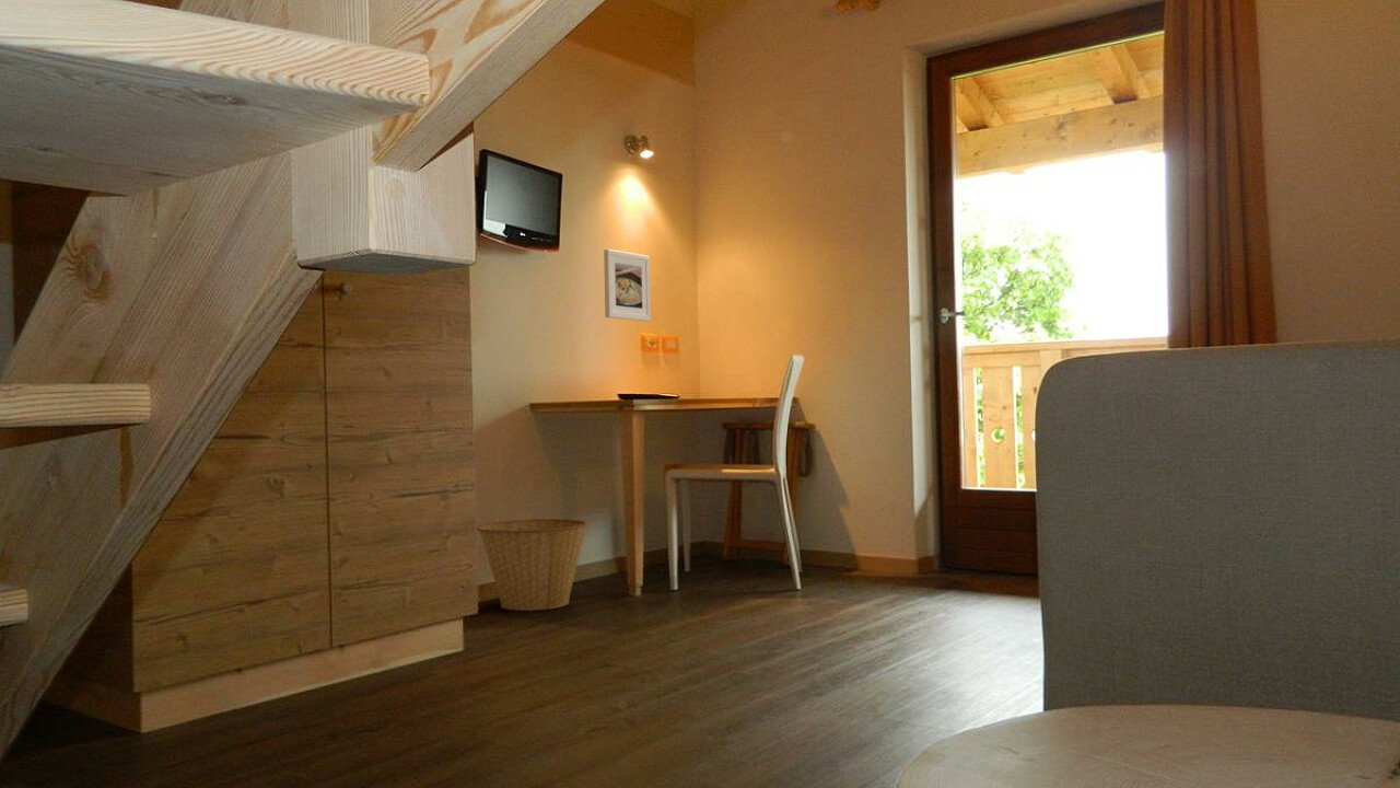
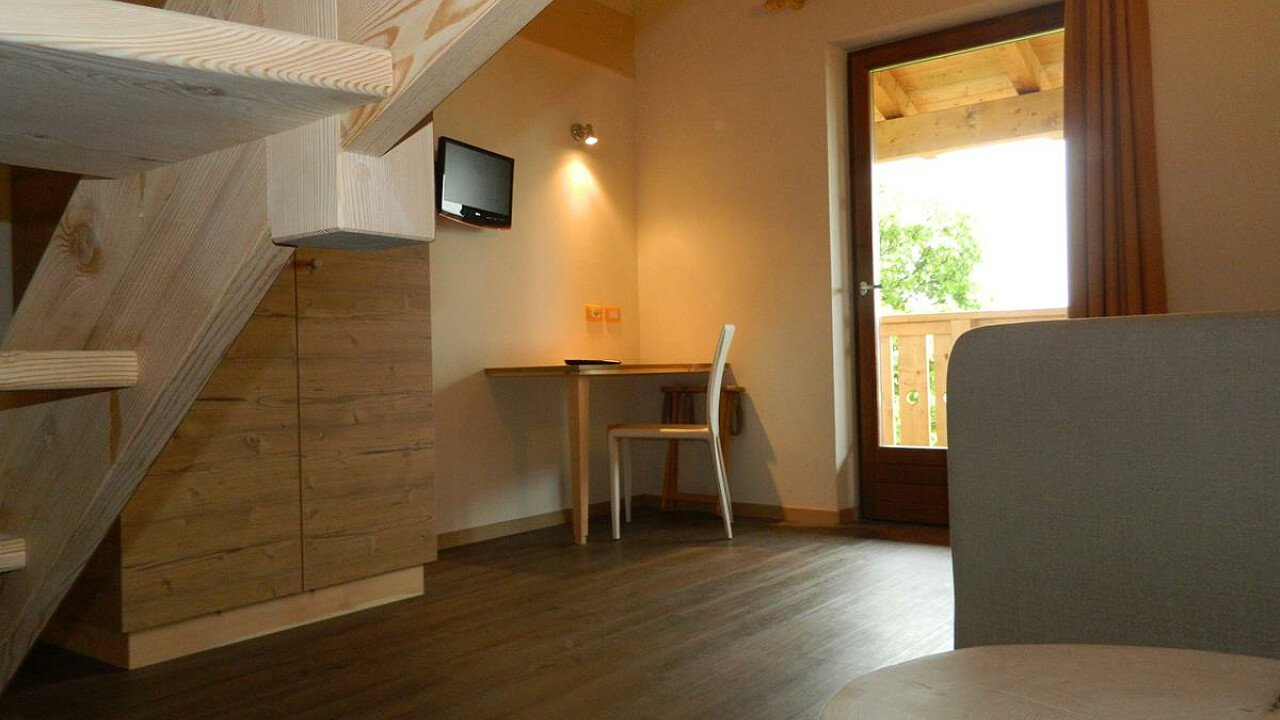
- basket (533, 564)
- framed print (628, 286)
